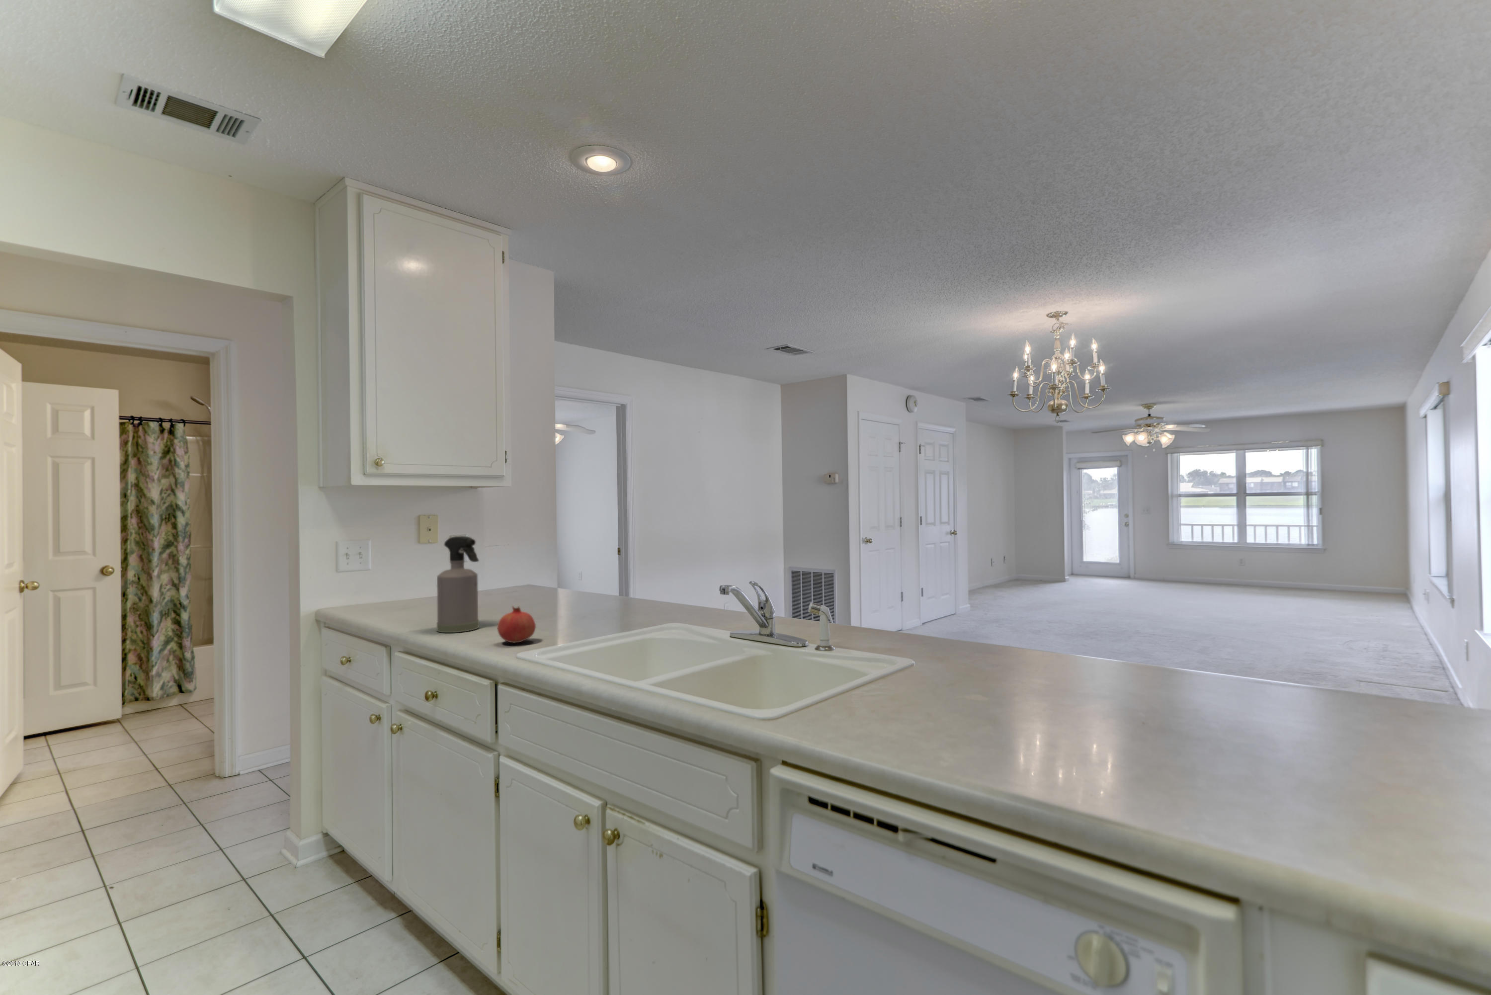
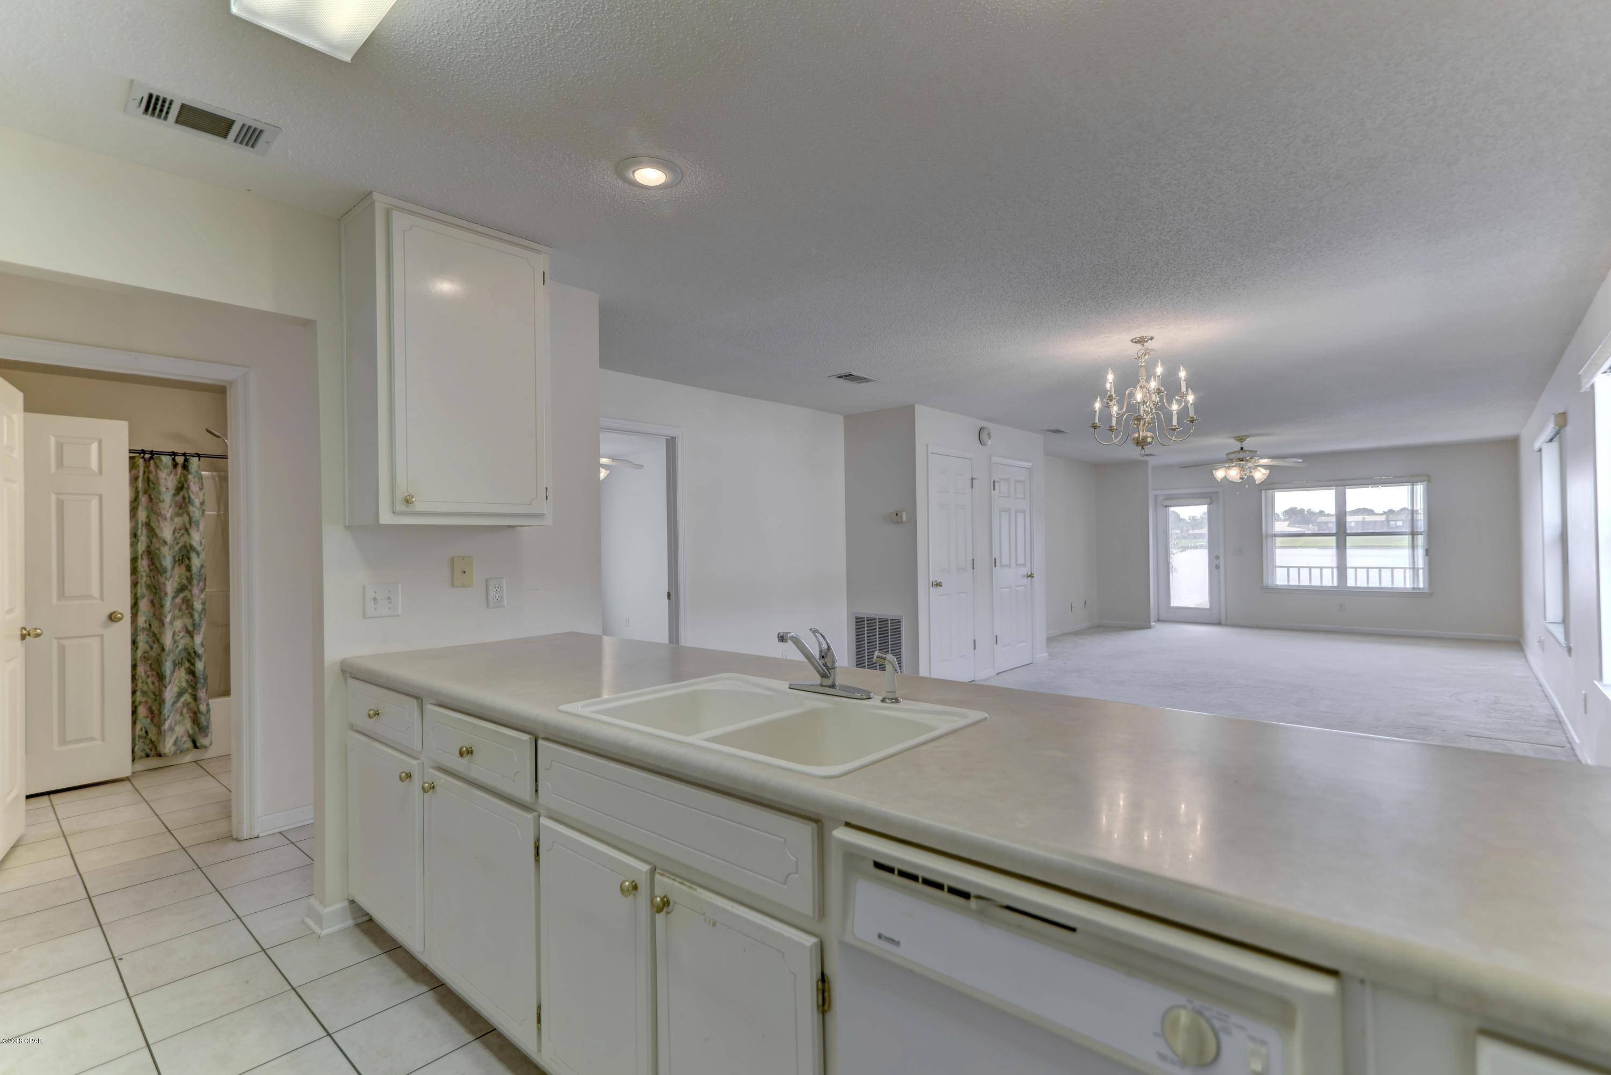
- spray bottle (460, 583)
- fruit (516, 624)
